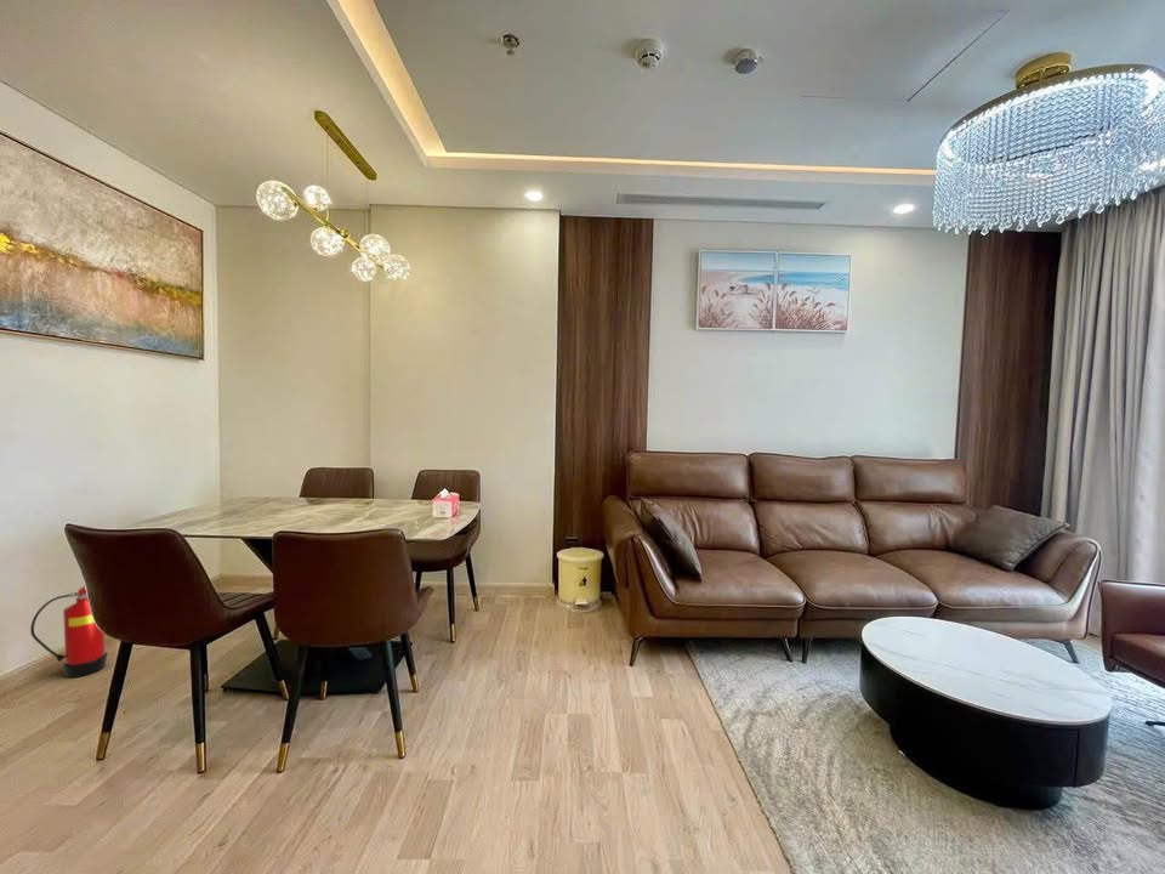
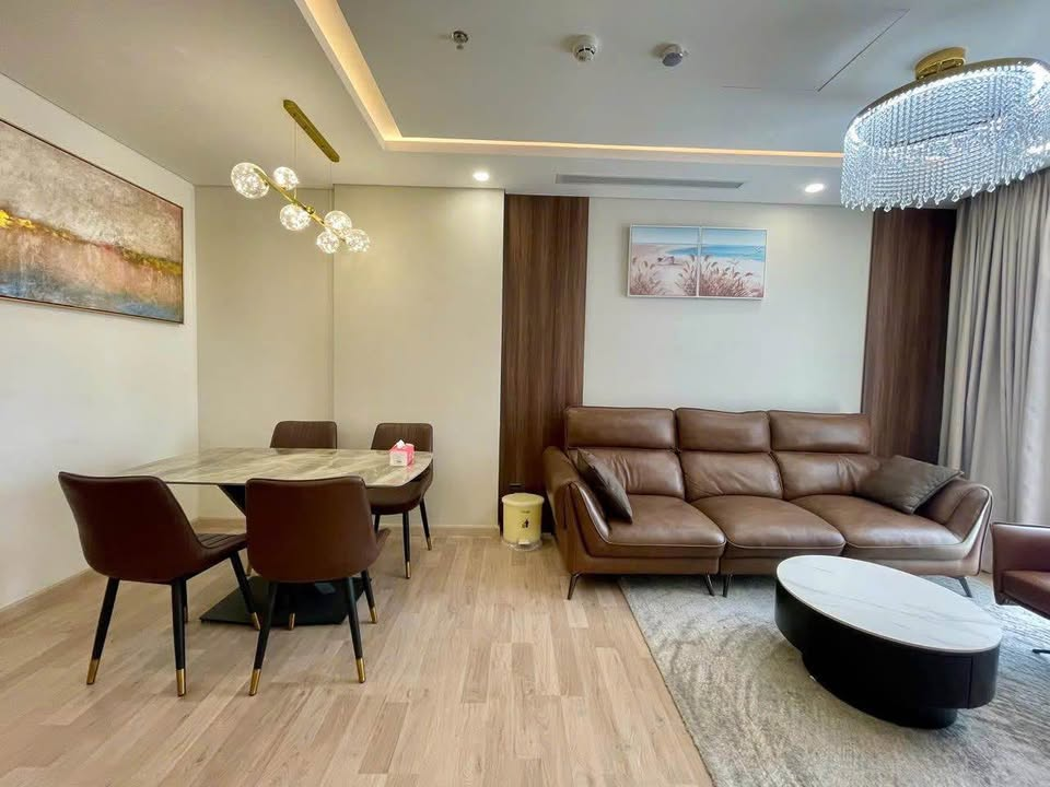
- fire extinguisher (78, 625)
